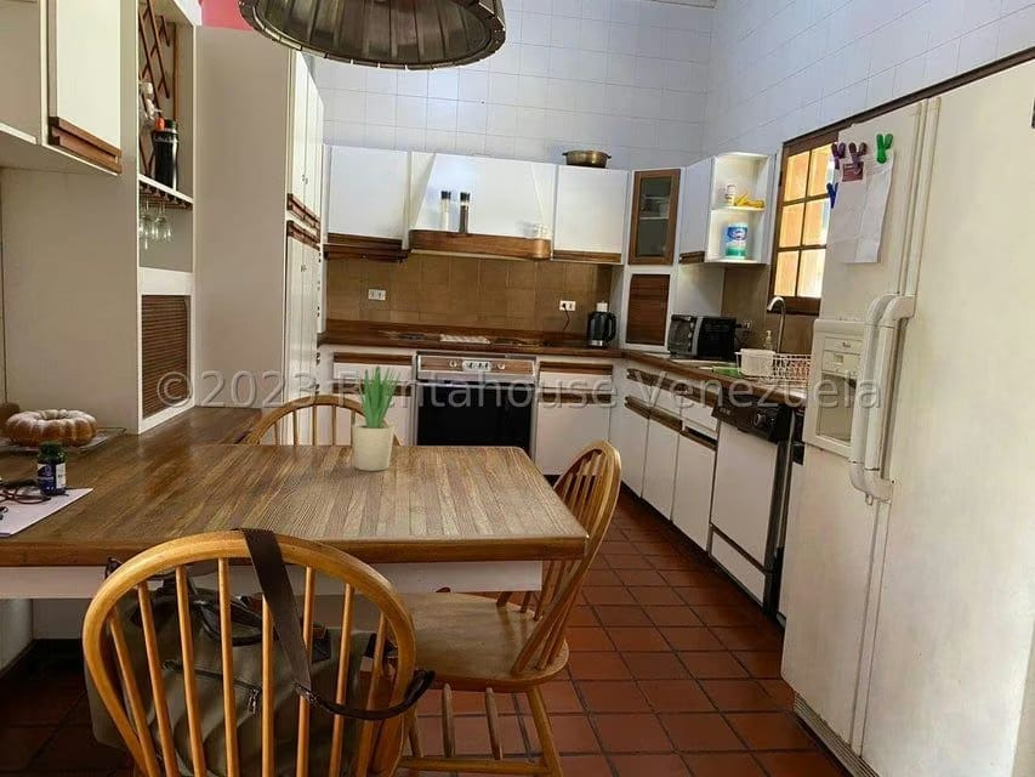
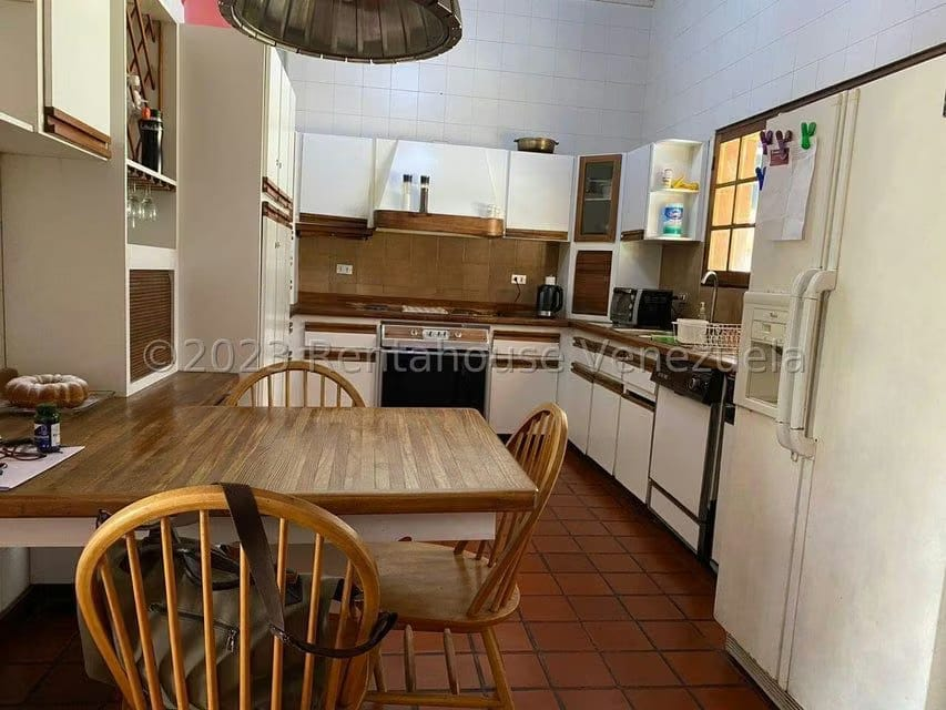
- potted plant (376, 409)
